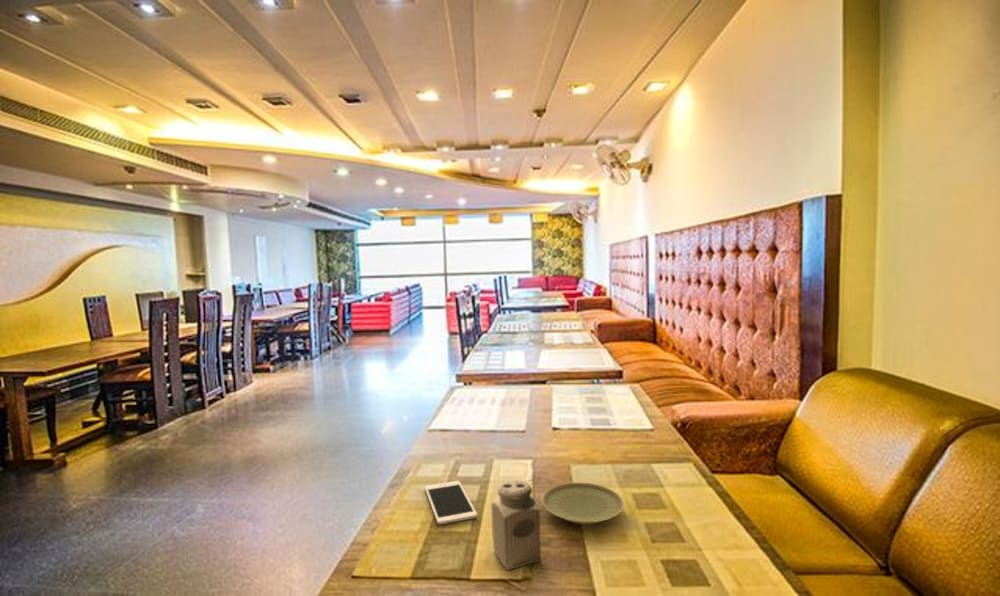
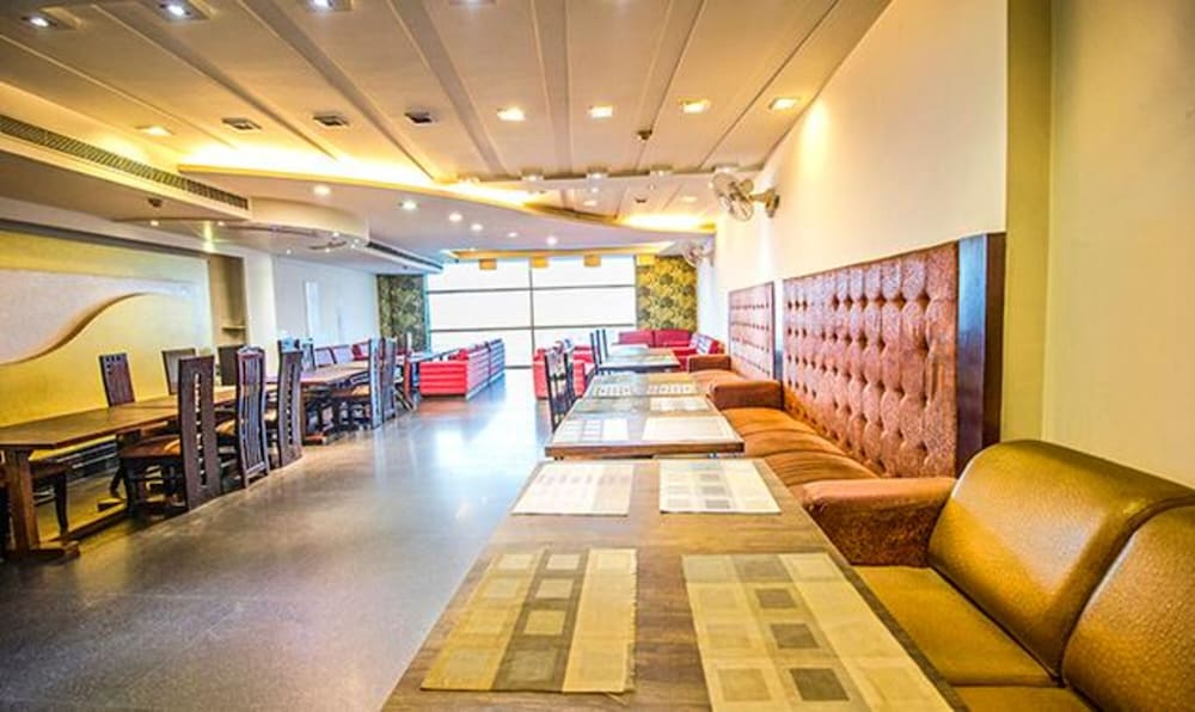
- plate (582, 505)
- cell phone (449, 500)
- salt shaker (515, 520)
